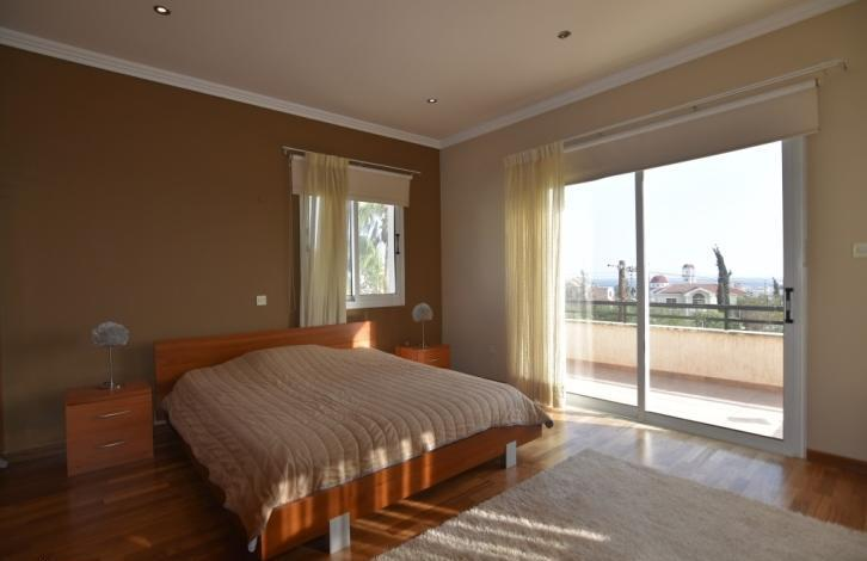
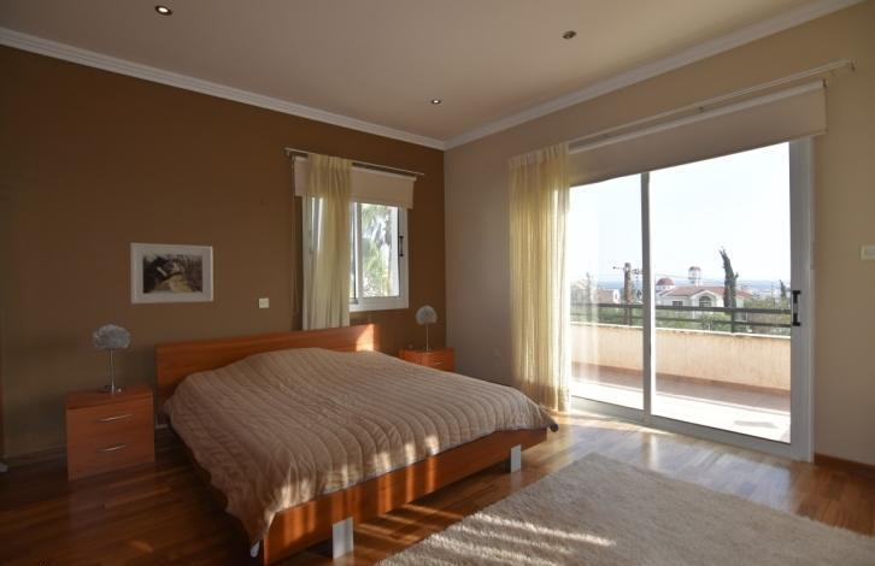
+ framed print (174, 273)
